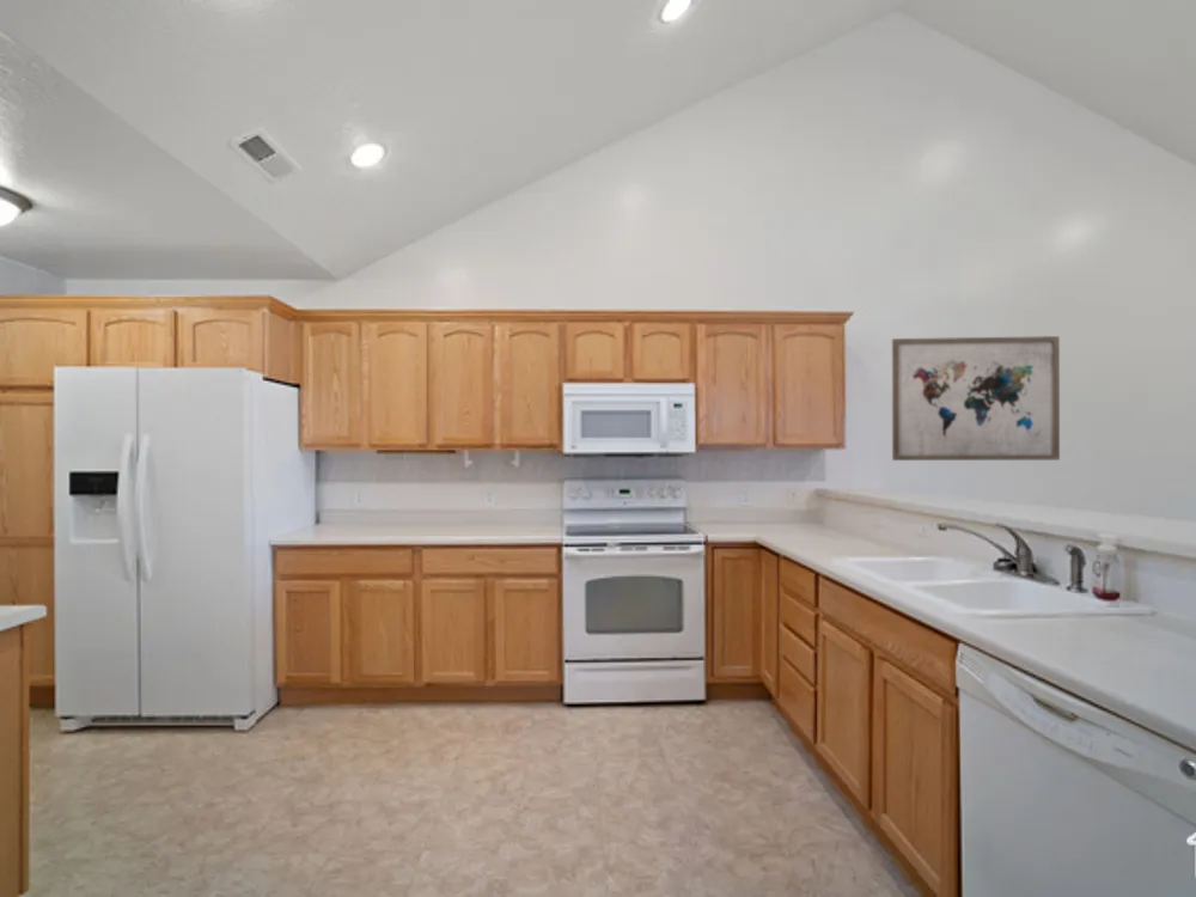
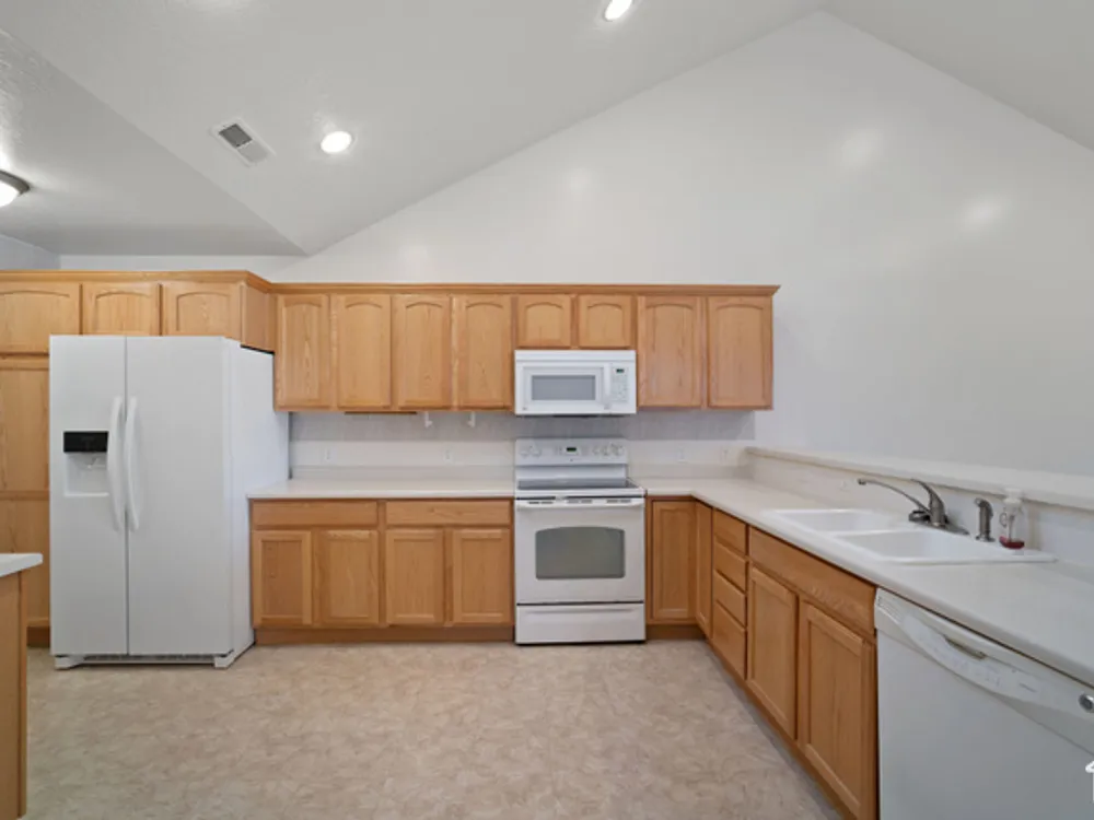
- wall art (975, 398)
